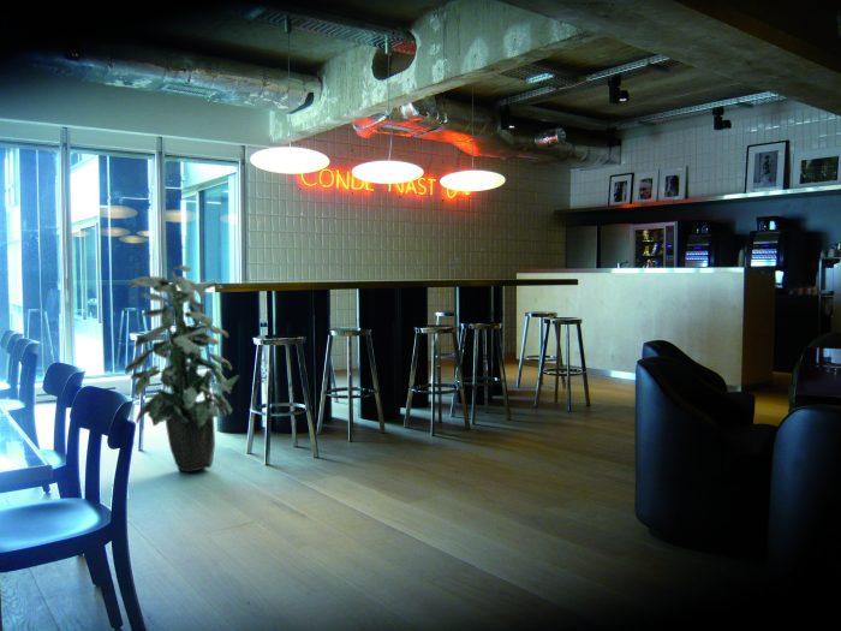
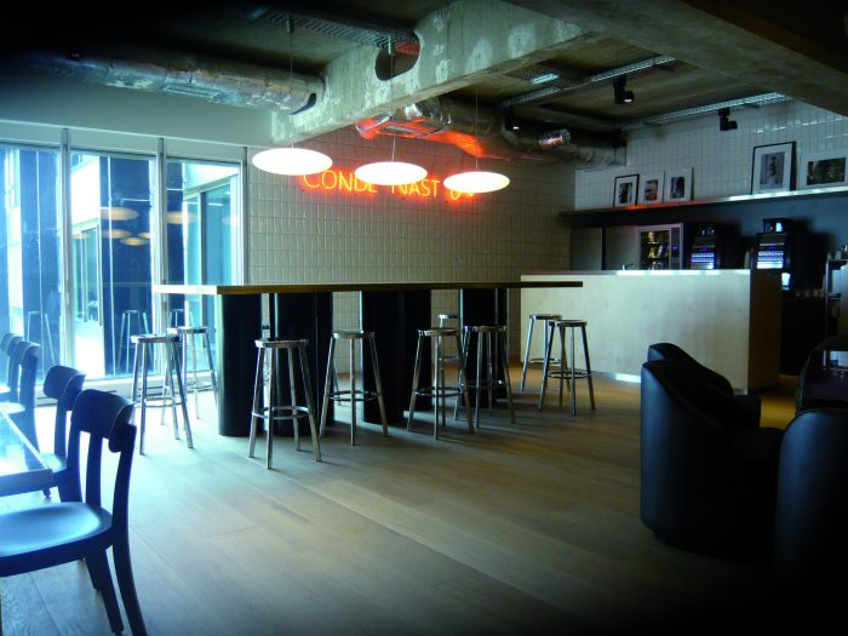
- indoor plant (181, 368)
